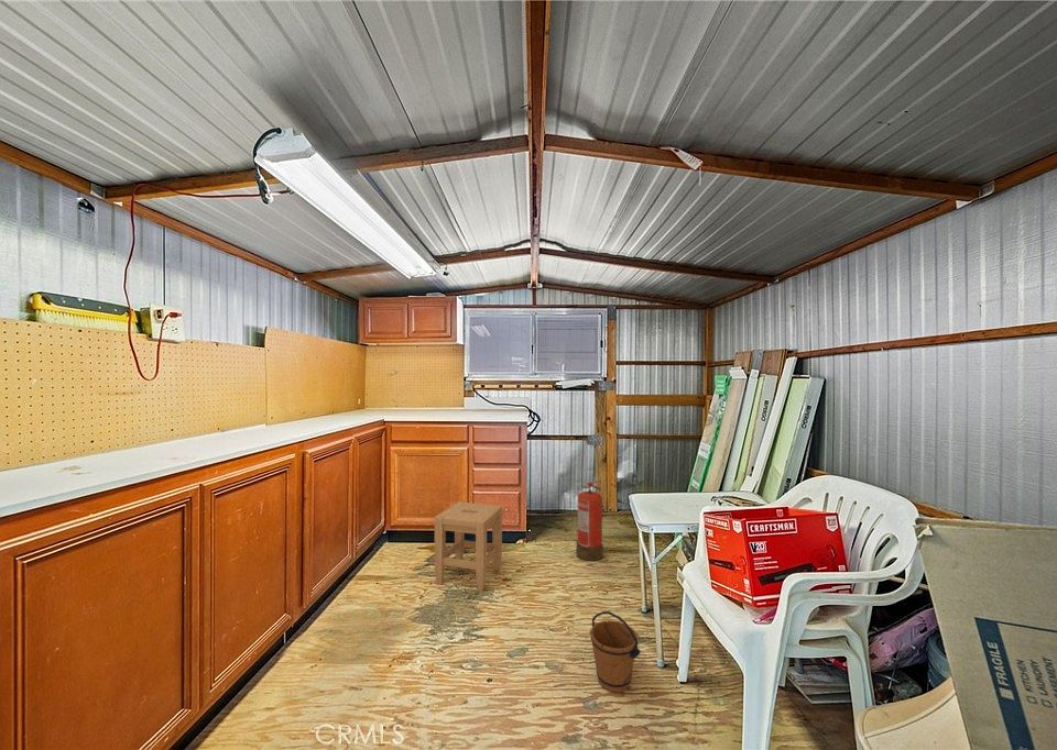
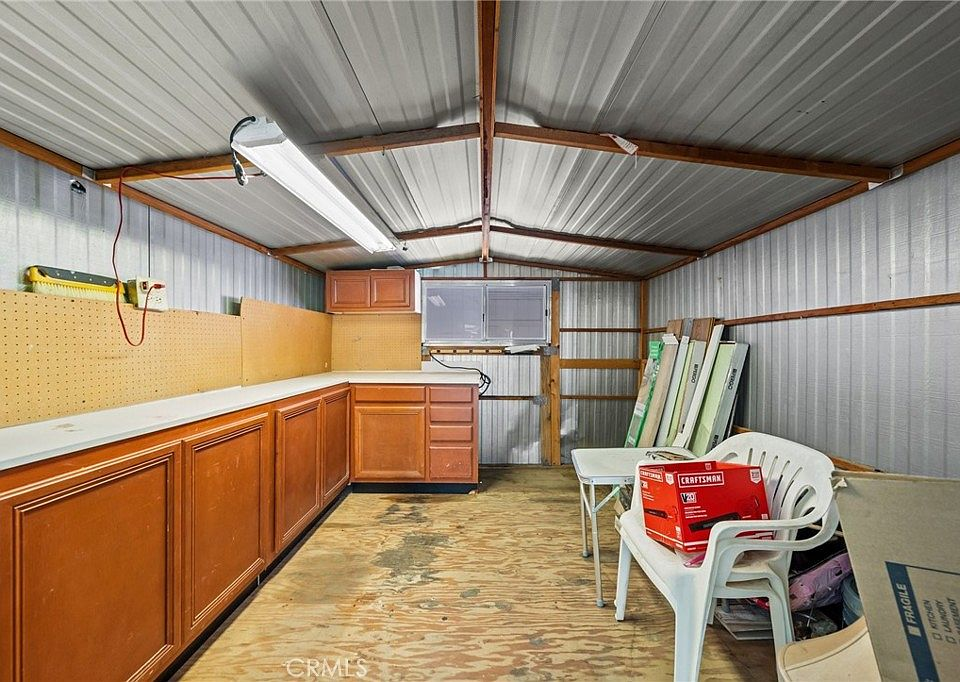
- bucket (613, 647)
- fire extinguisher (589, 517)
- stool (469, 543)
